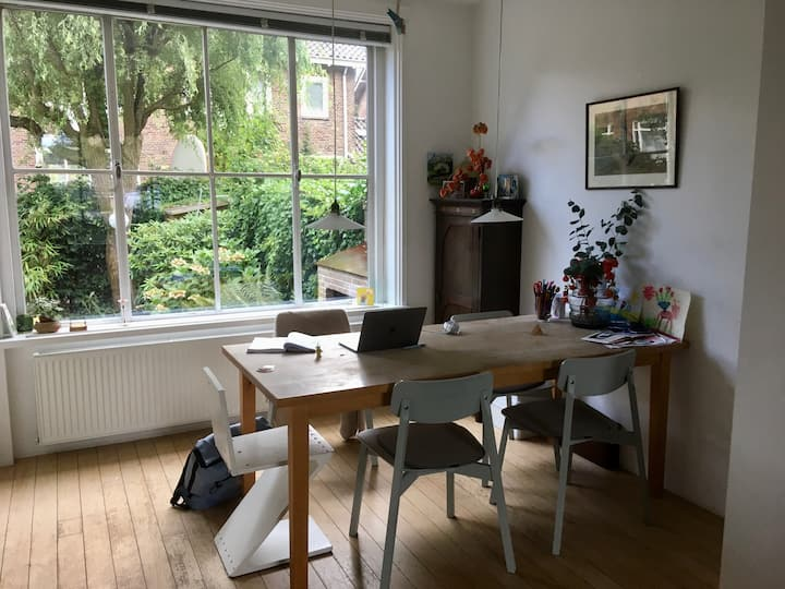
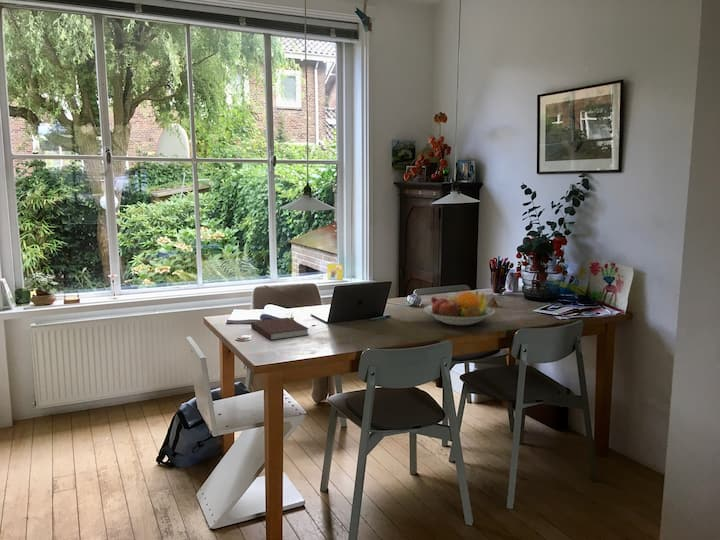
+ notebook (279, 328)
+ fruit bowl (458, 306)
